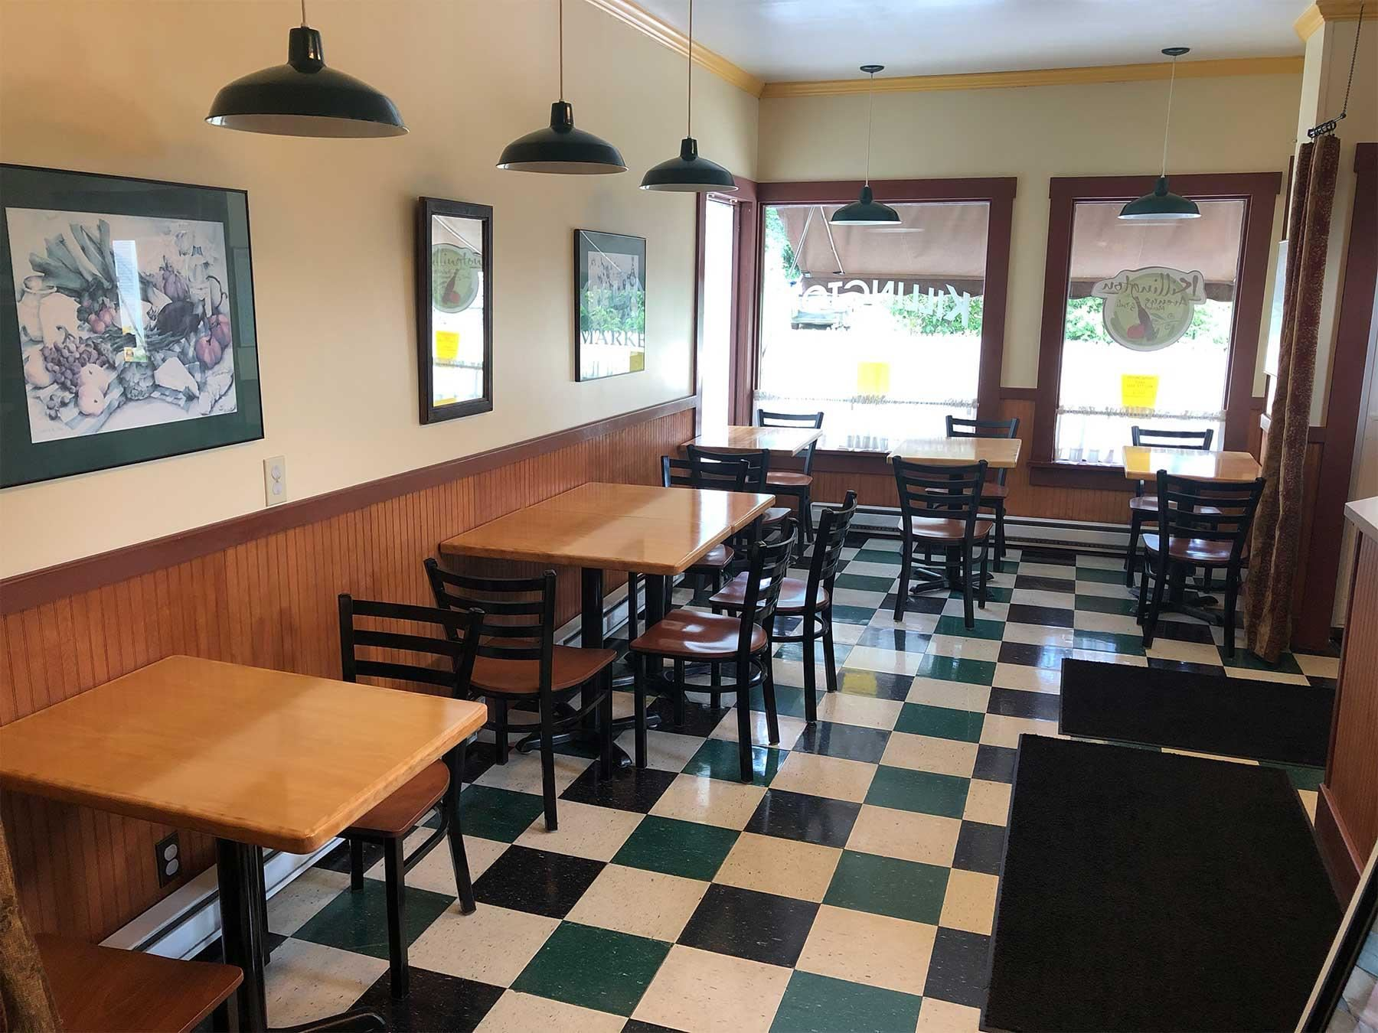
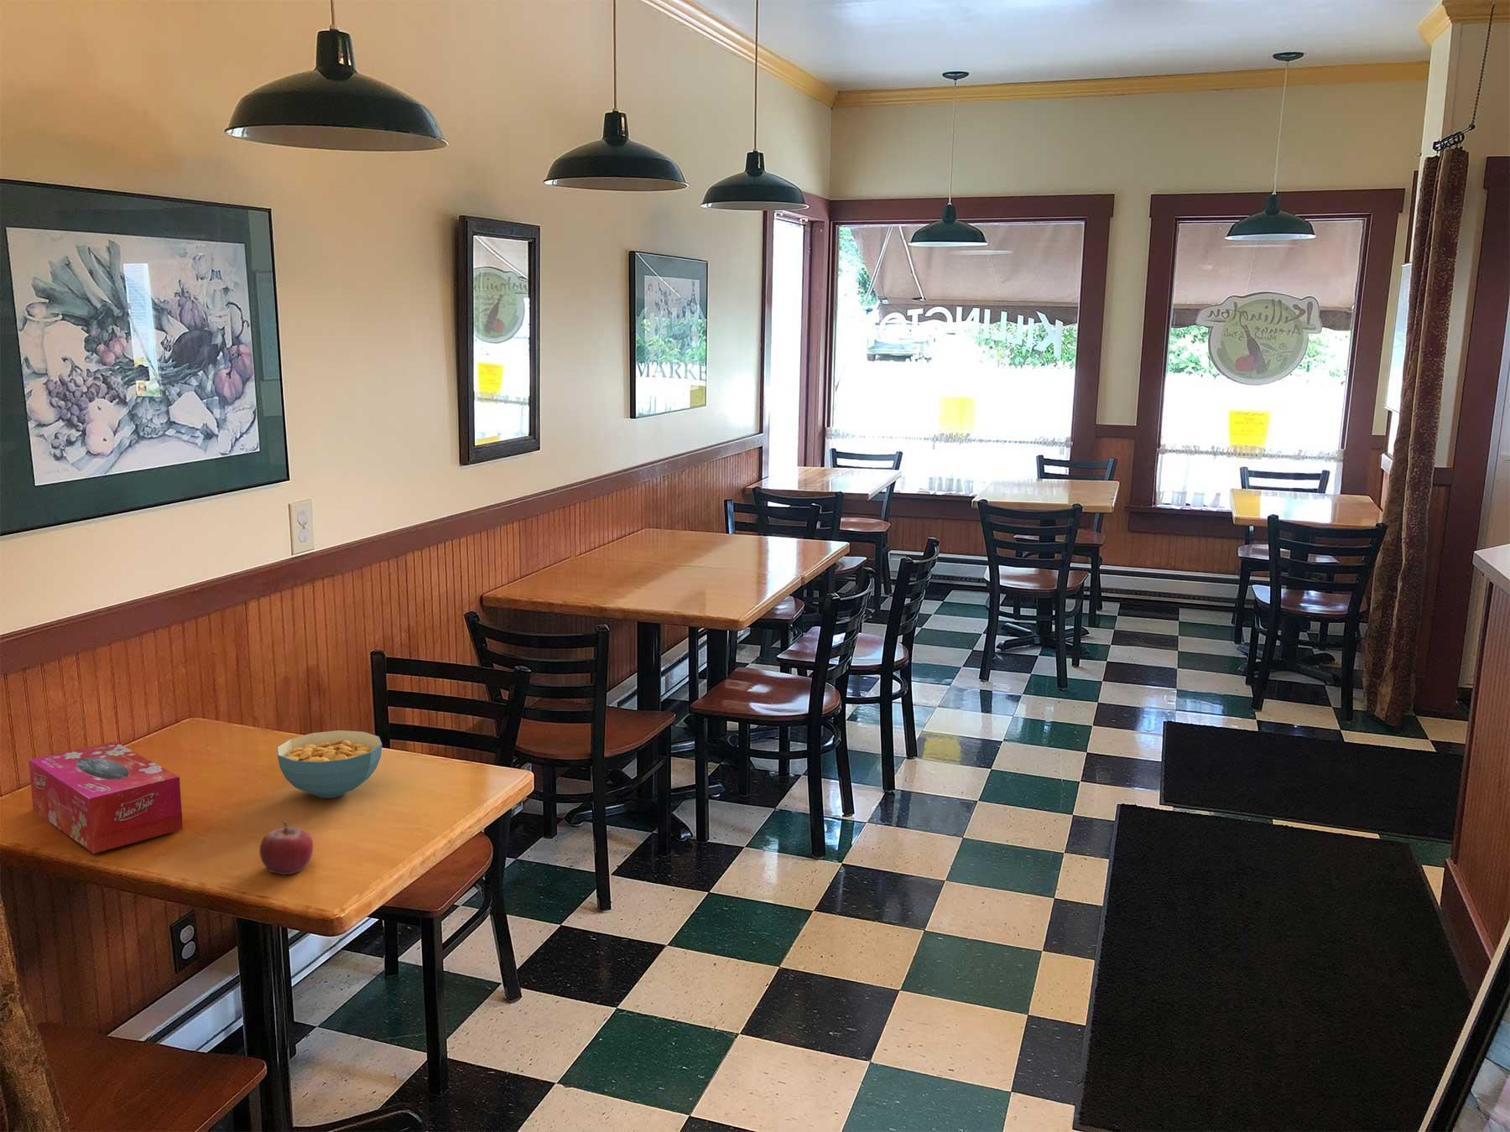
+ fruit (287, 845)
+ tissue box (103, 793)
+ cereal bowl (331, 769)
